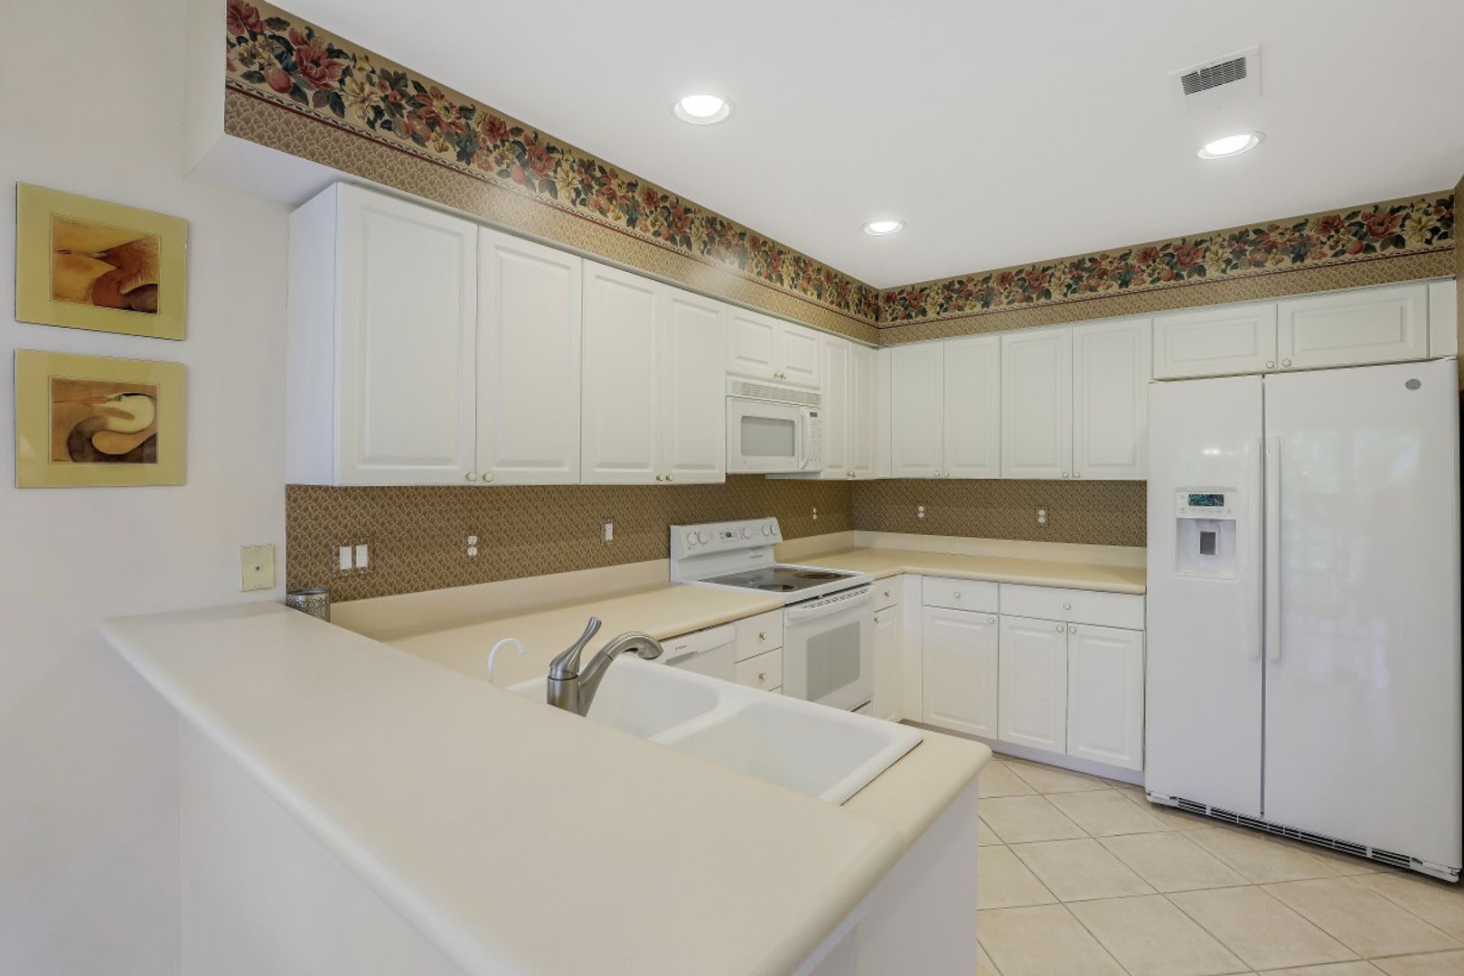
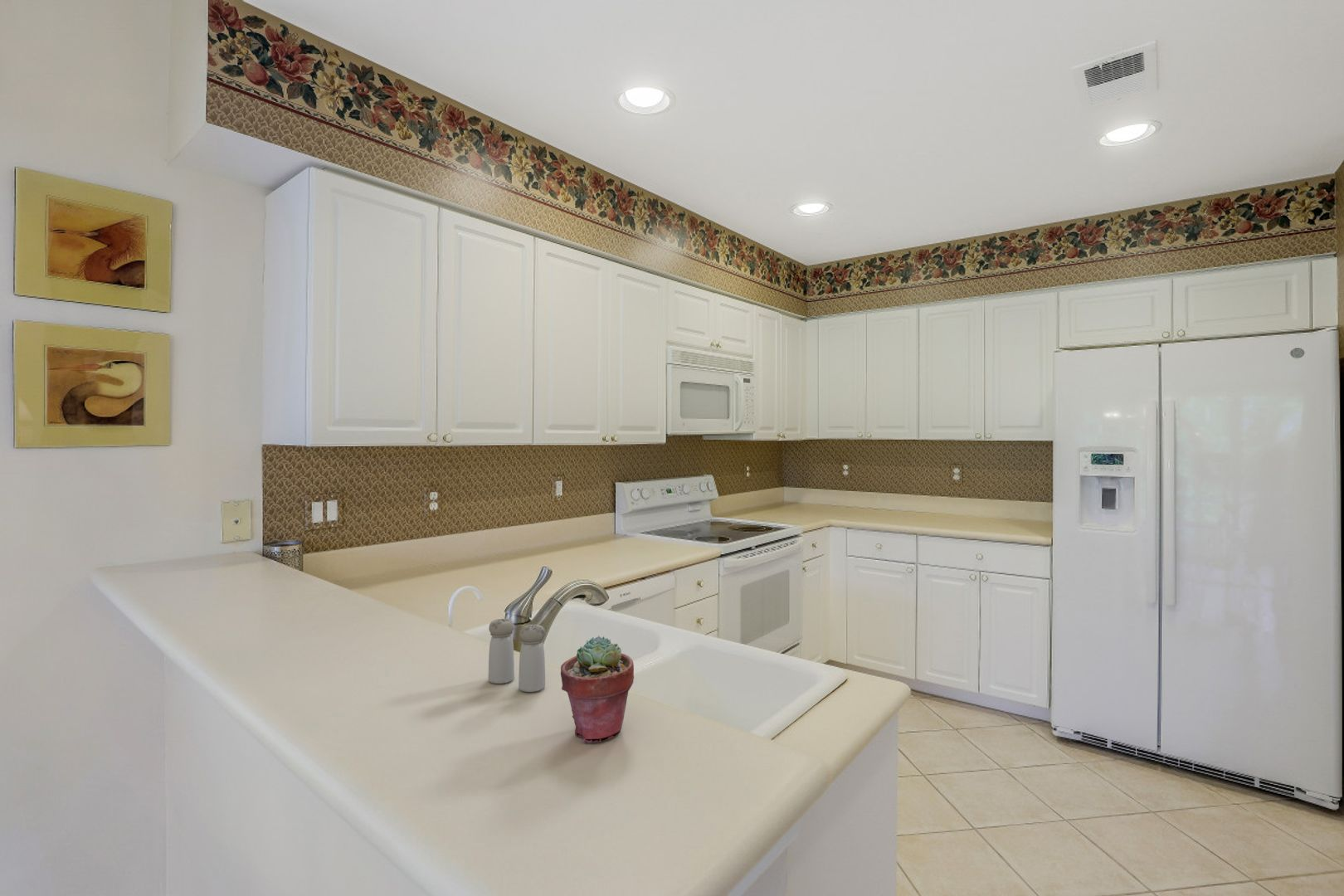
+ potted succulent (597, 683)
+ salt and pepper shaker (513, 653)
